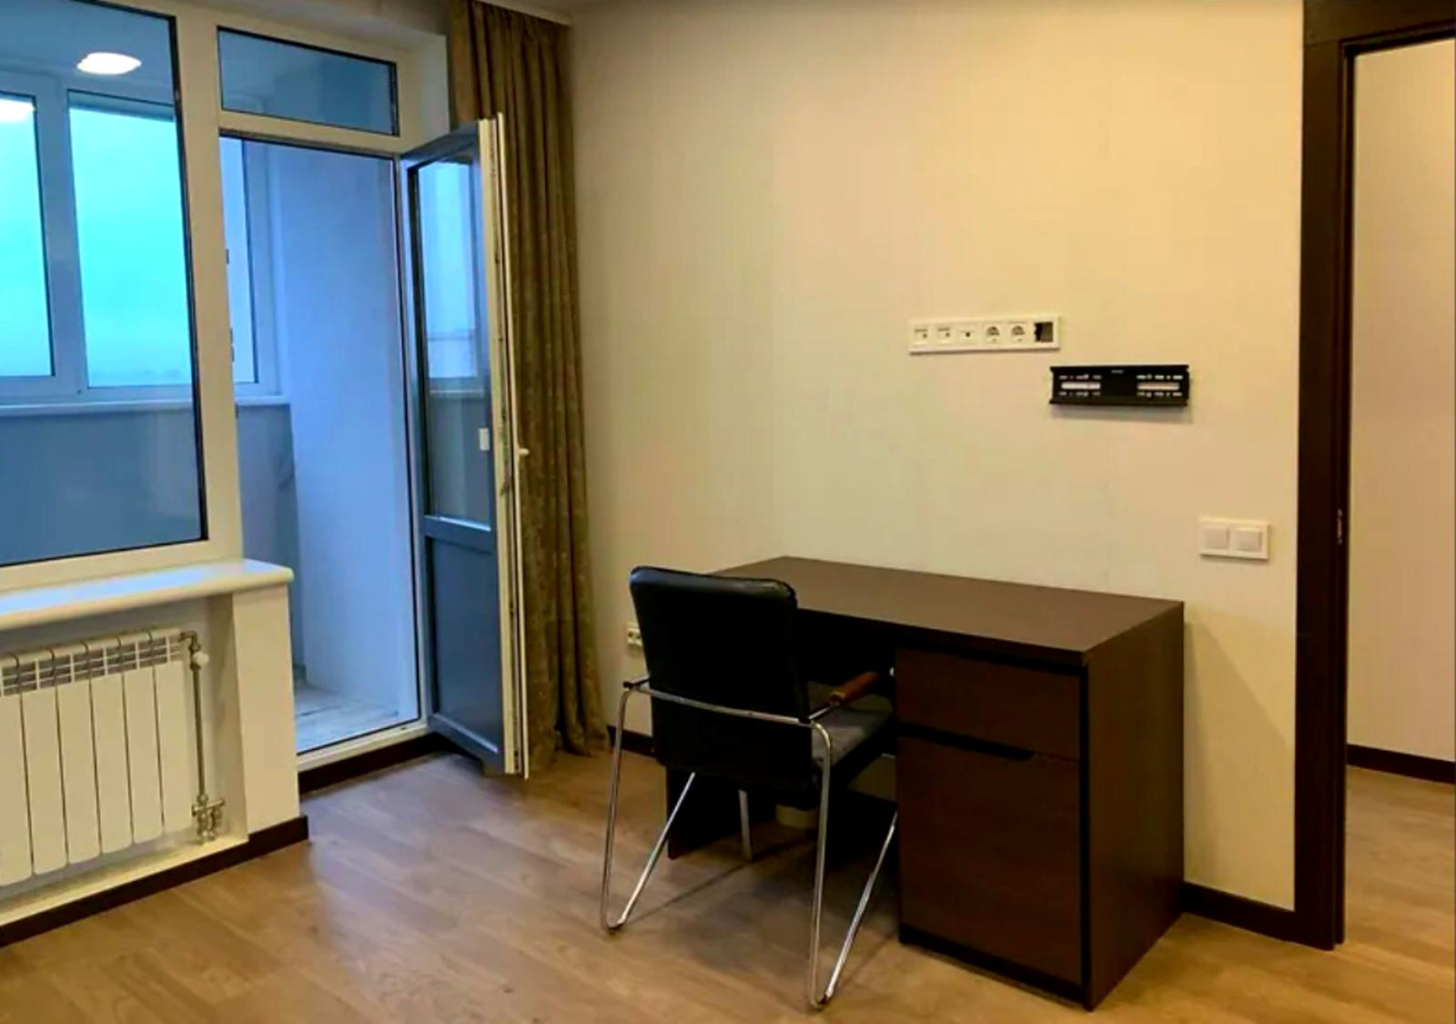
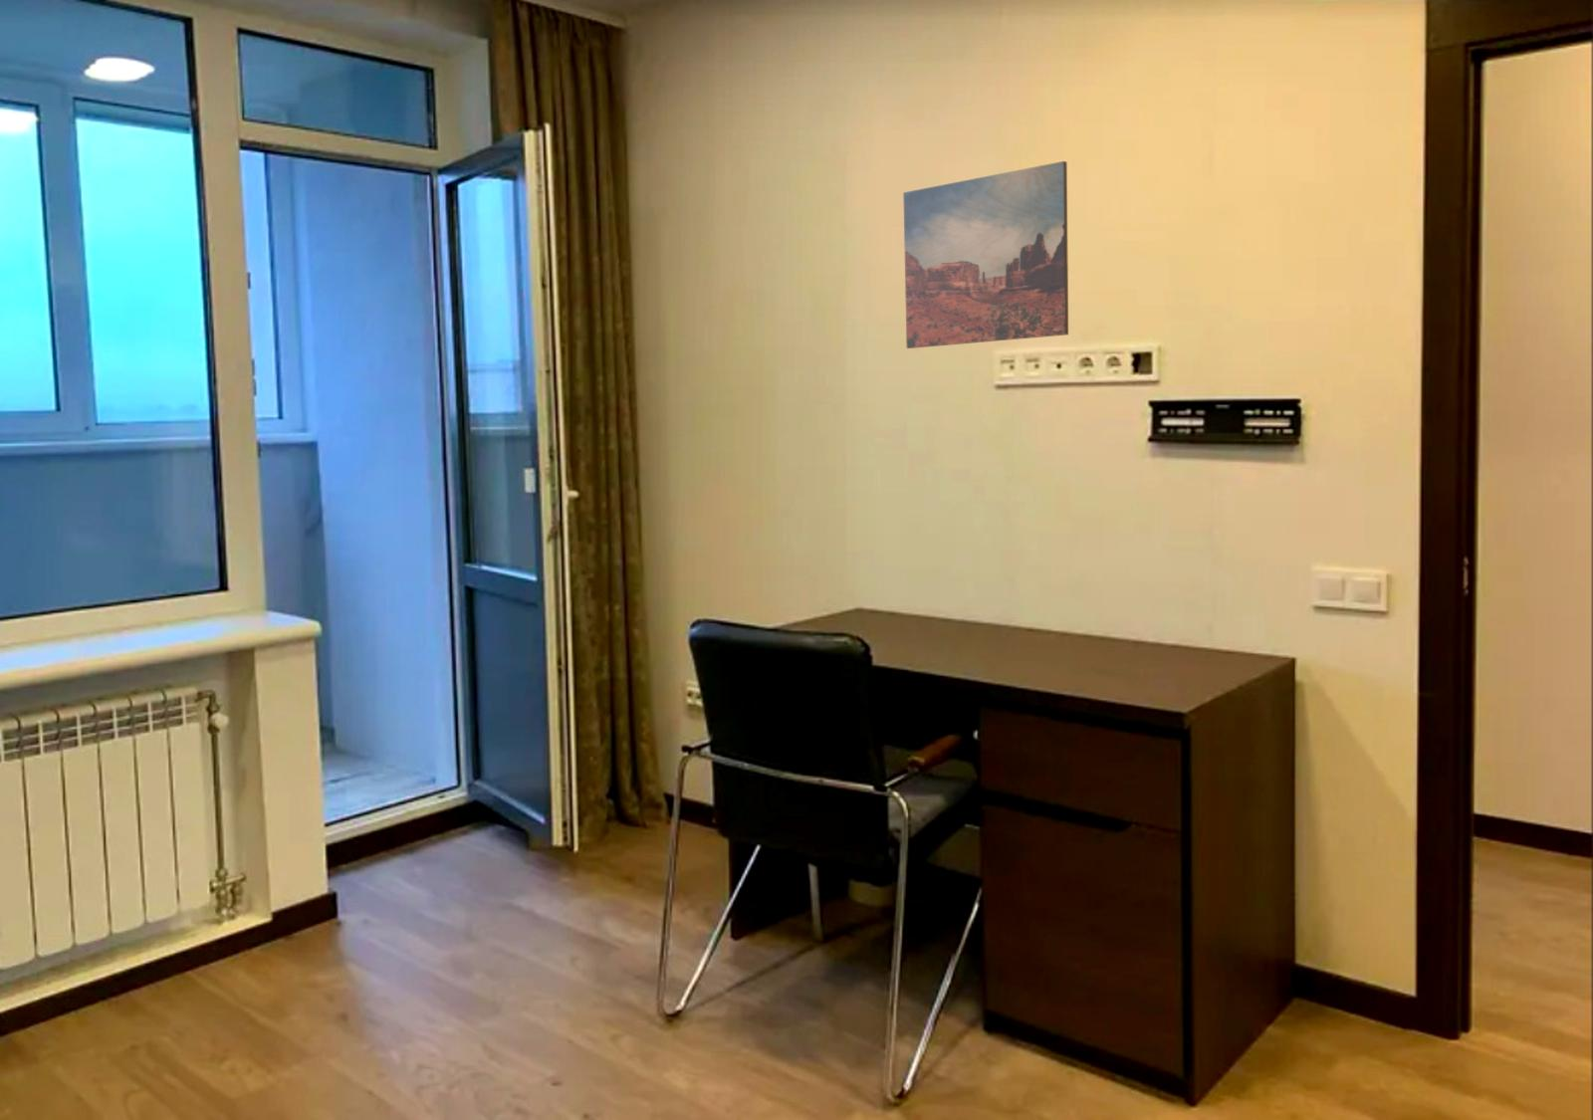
+ wall art (982, 259)
